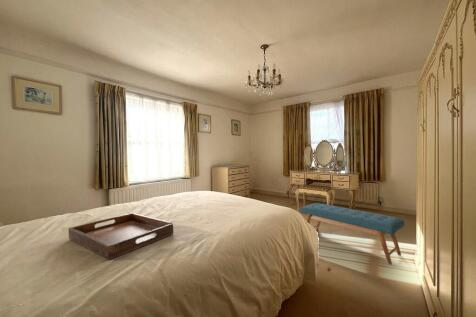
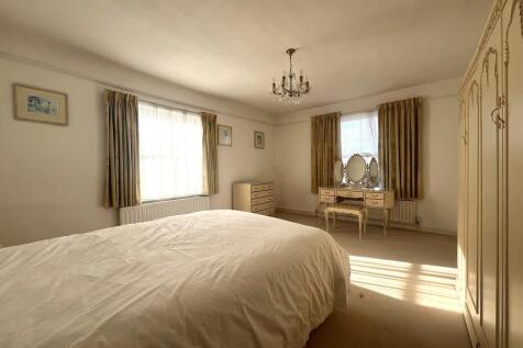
- serving tray (123, 230)
- bench (346, 227)
